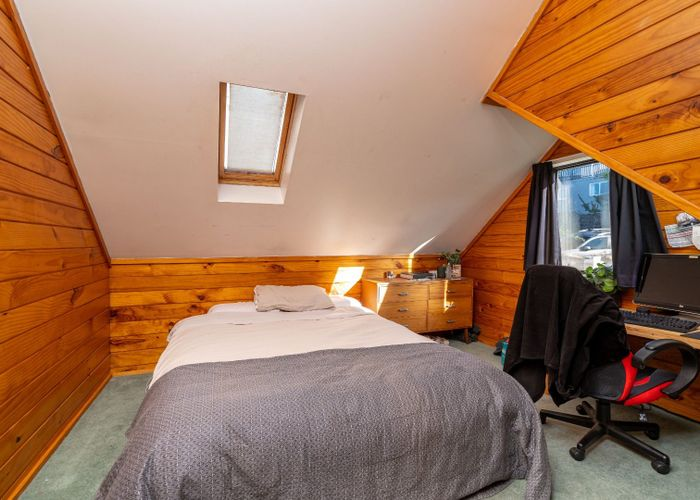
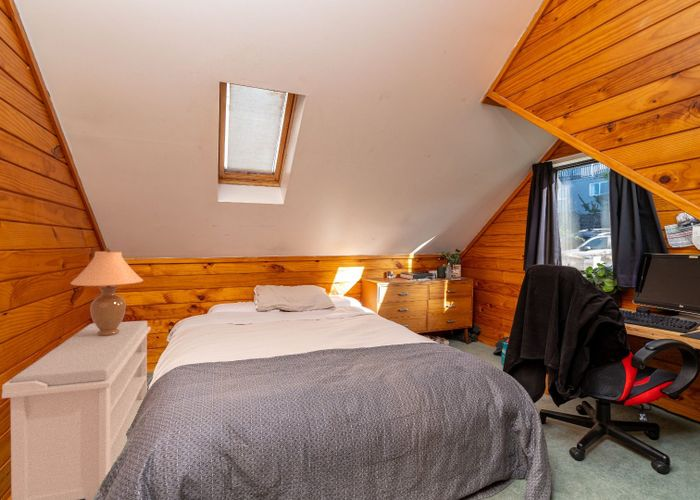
+ table lamp (108, 290)
+ bench (96, 397)
